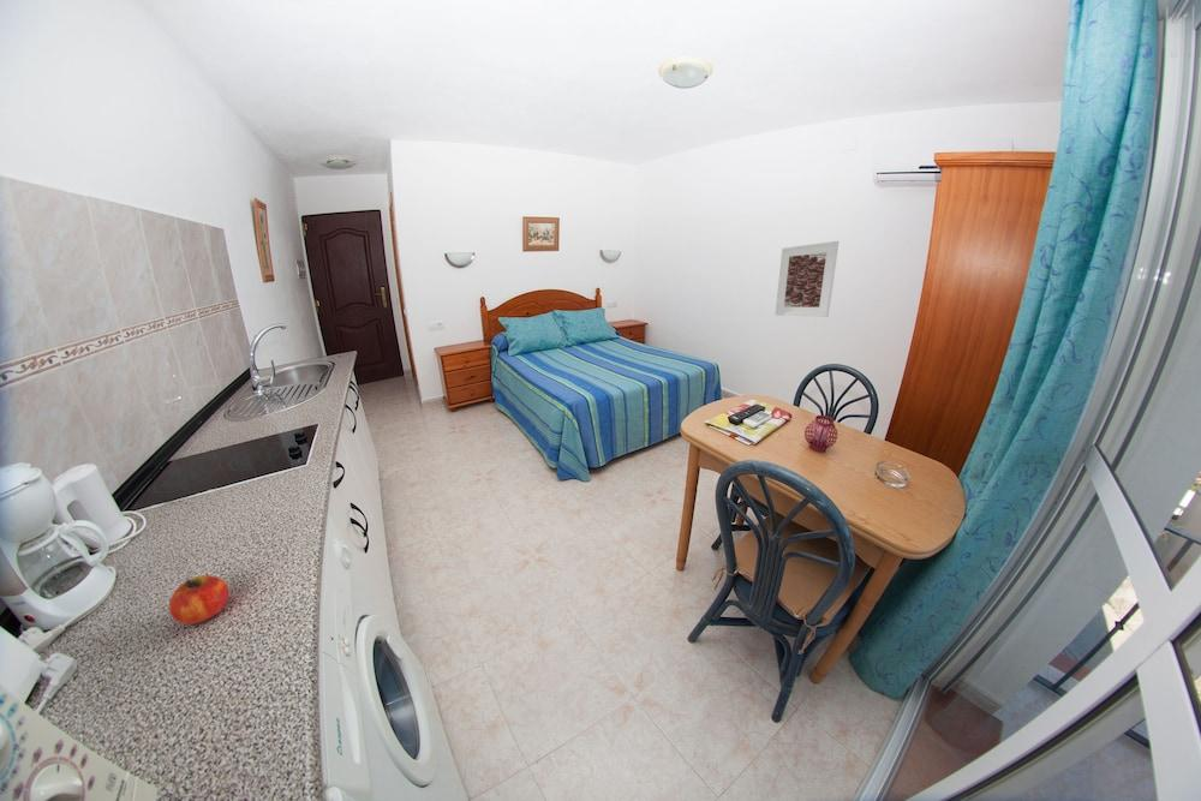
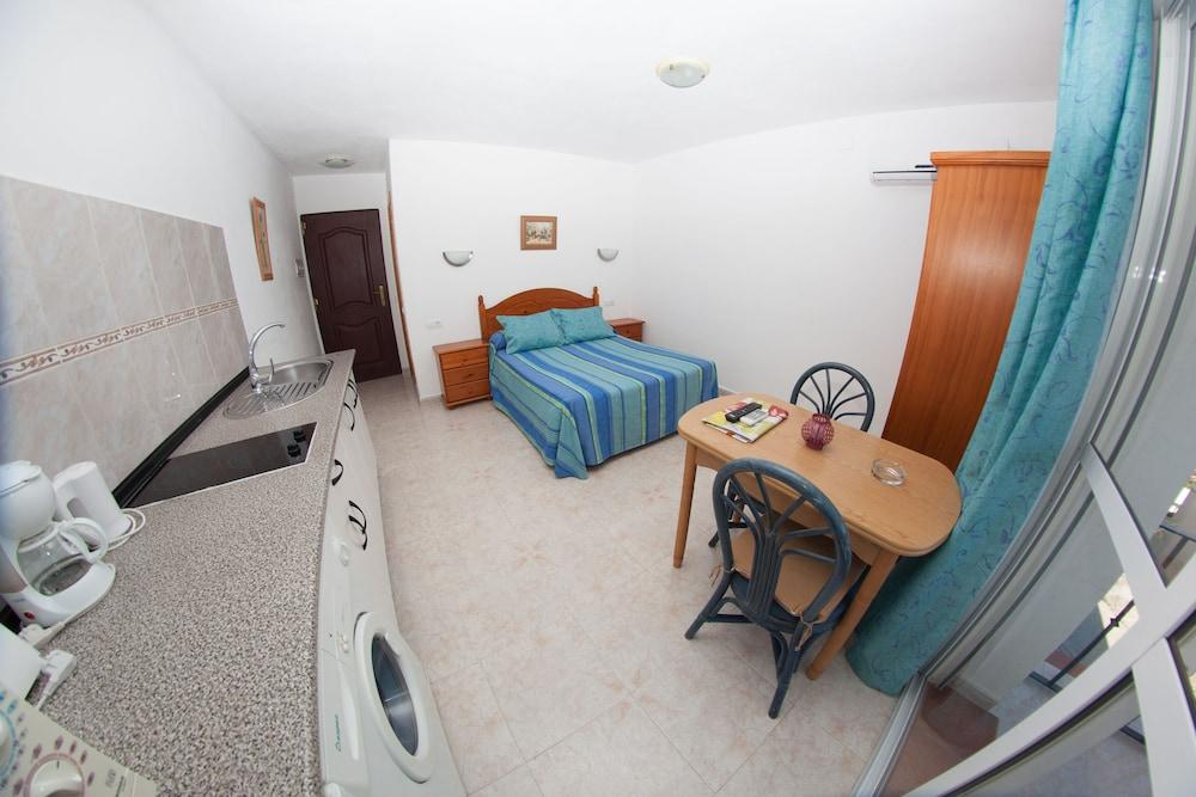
- fruit (199, 597)
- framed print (803, 281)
